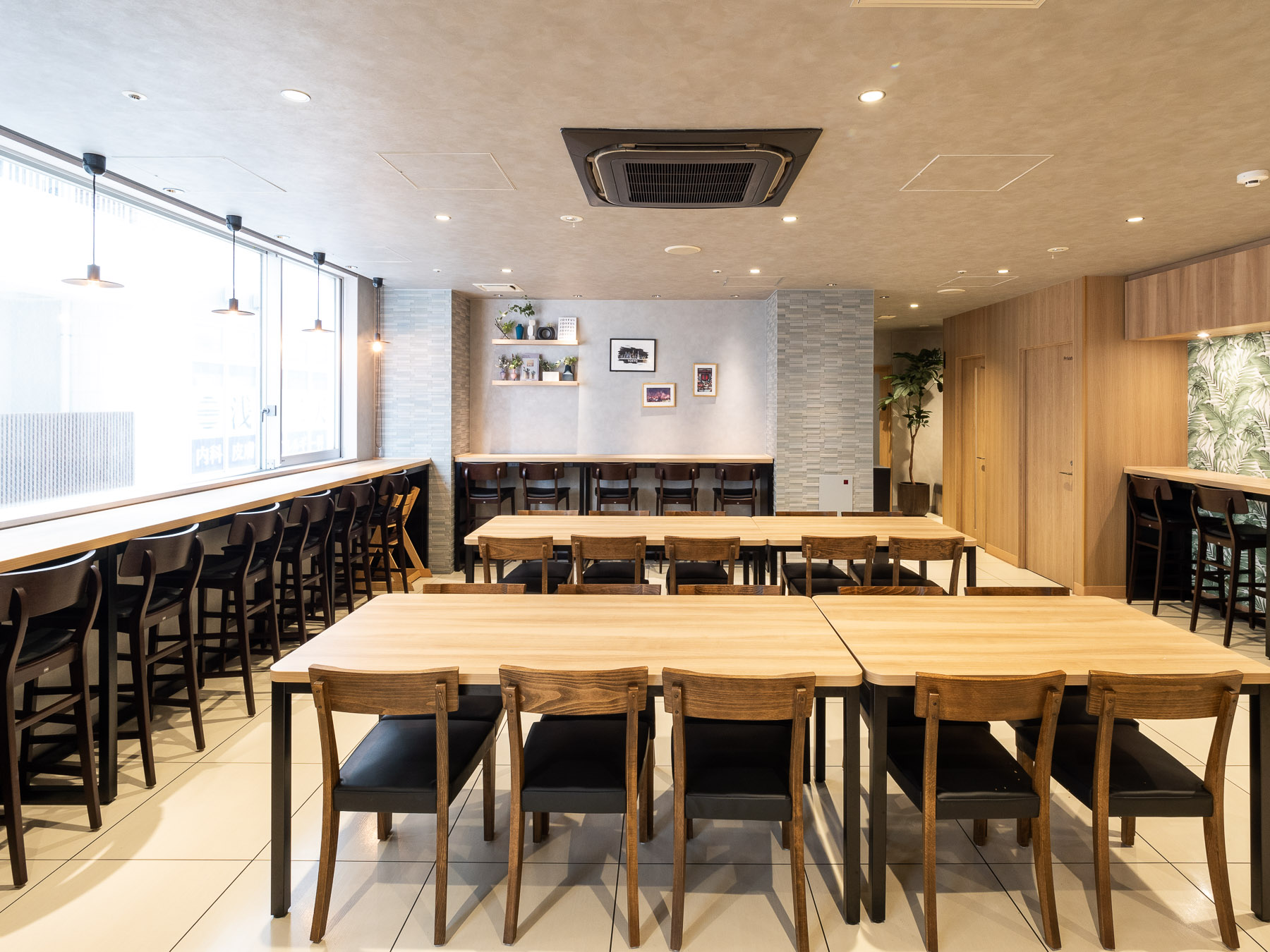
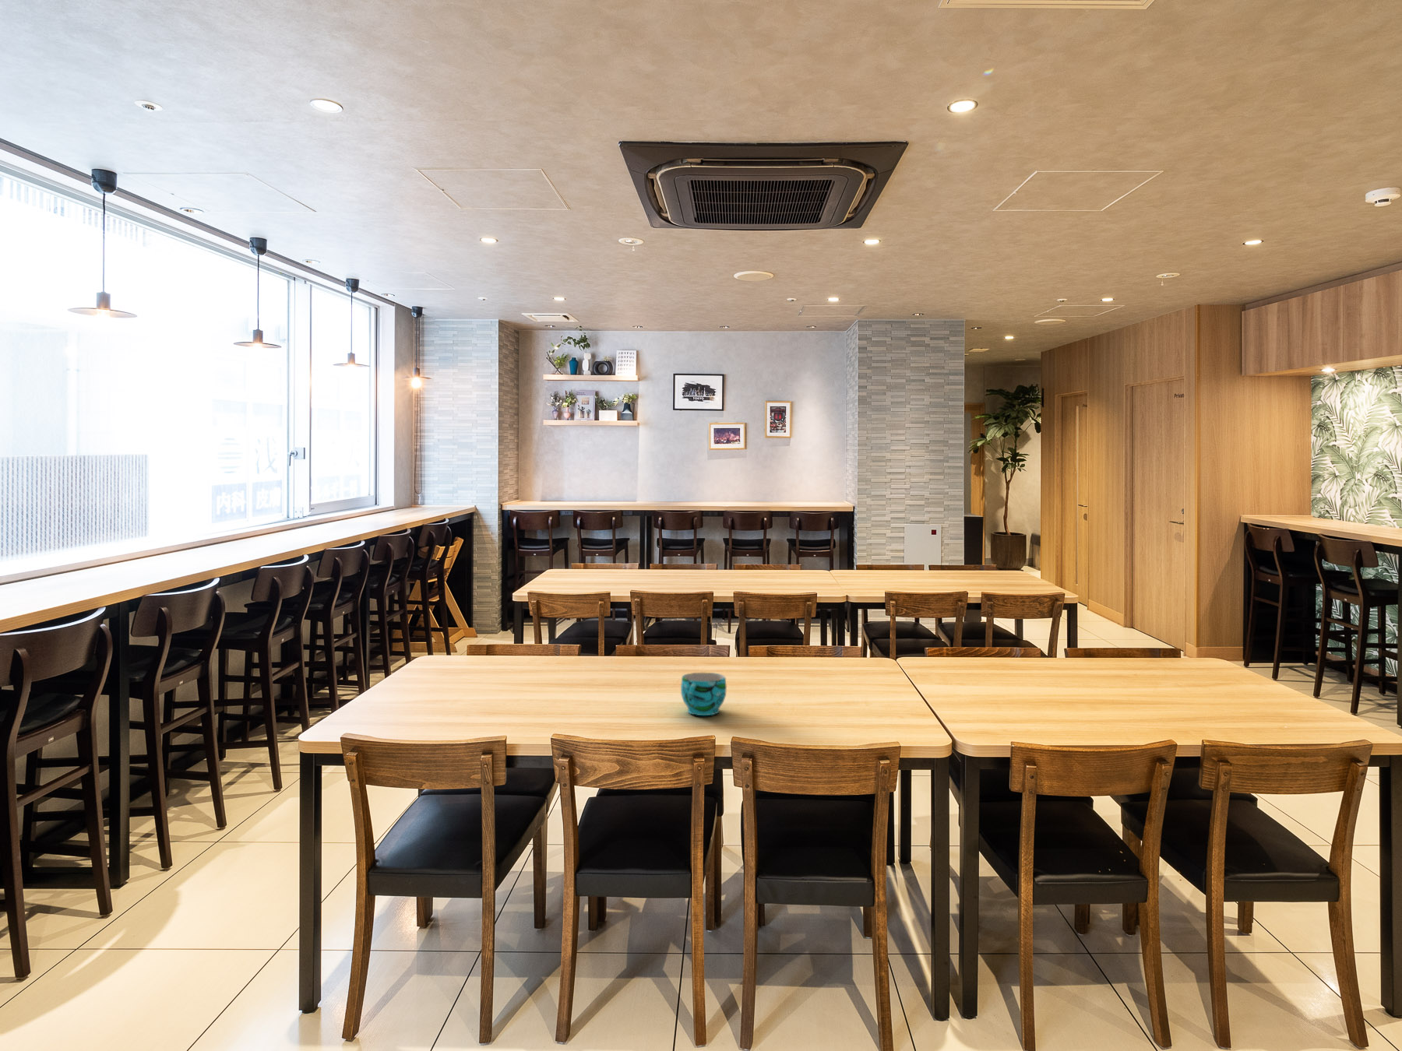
+ cup (703, 694)
